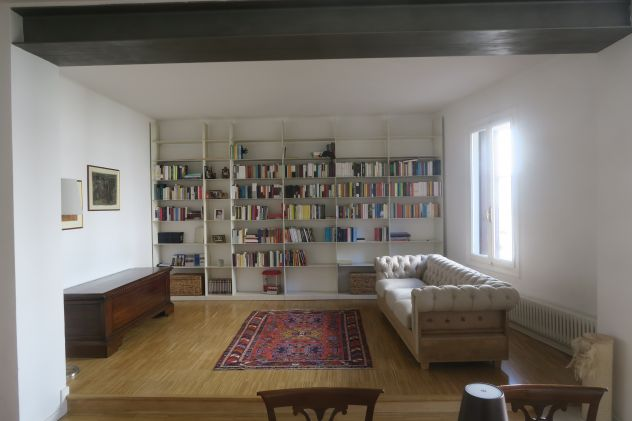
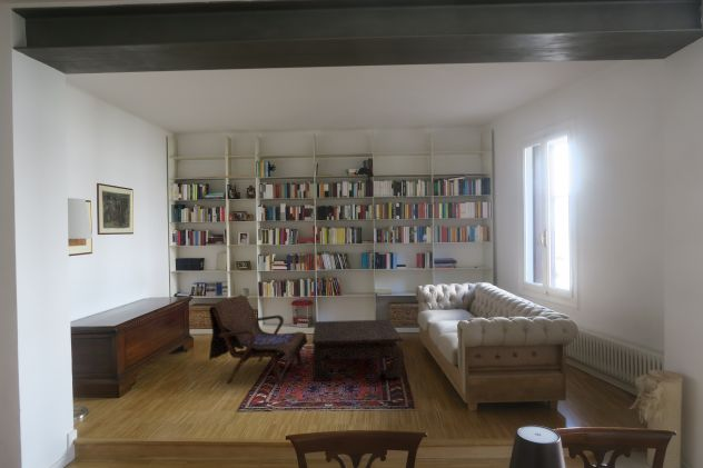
+ armchair (260, 335)
+ coffee table (355, 347)
